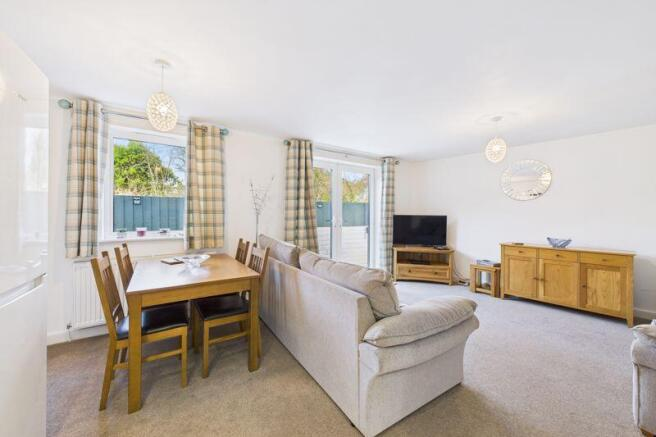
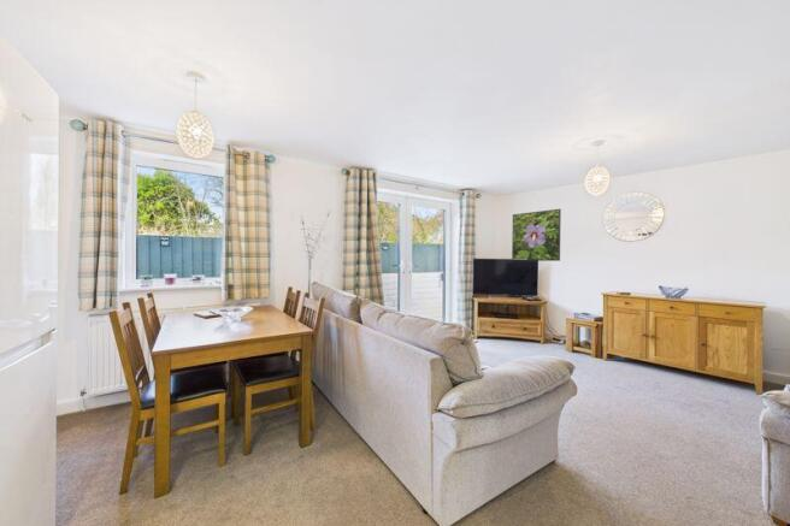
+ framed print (535, 236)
